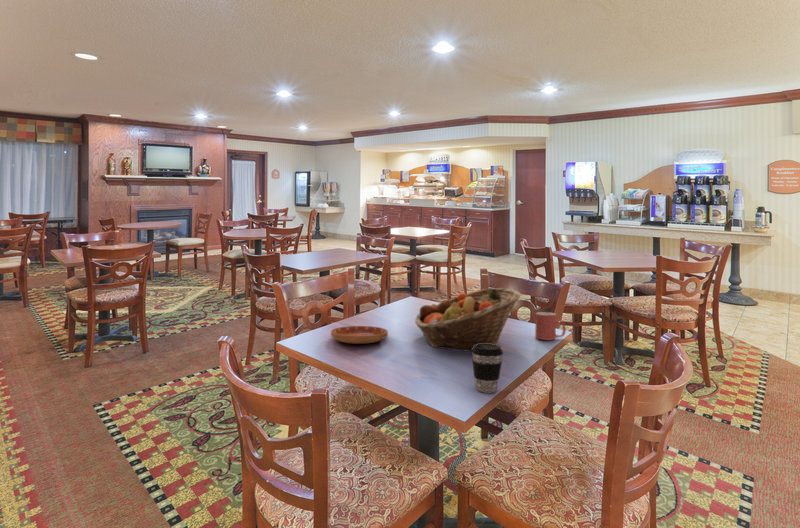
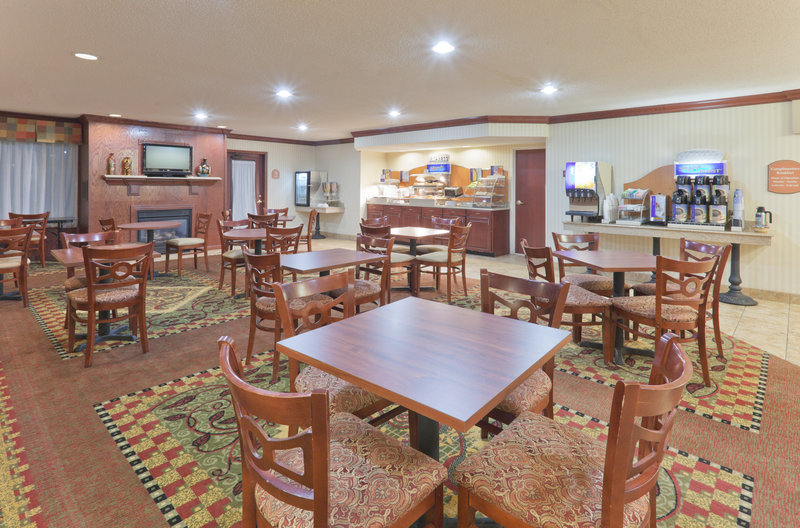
- fruit basket (465, 315)
- coffee cup (486, 368)
- mug (550, 326)
- saucer (359, 334)
